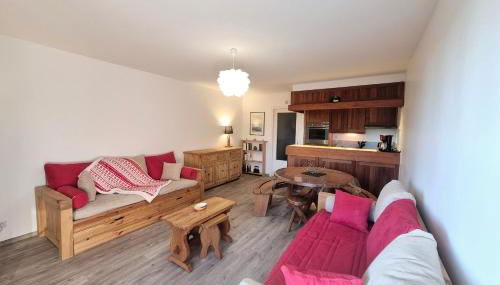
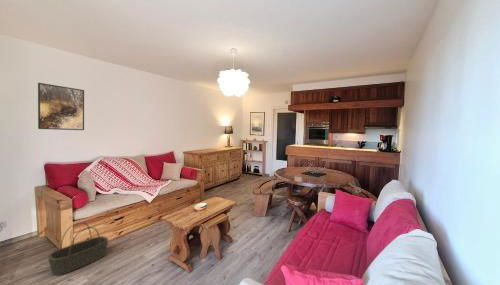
+ basket (80, 244)
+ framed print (62, 108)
